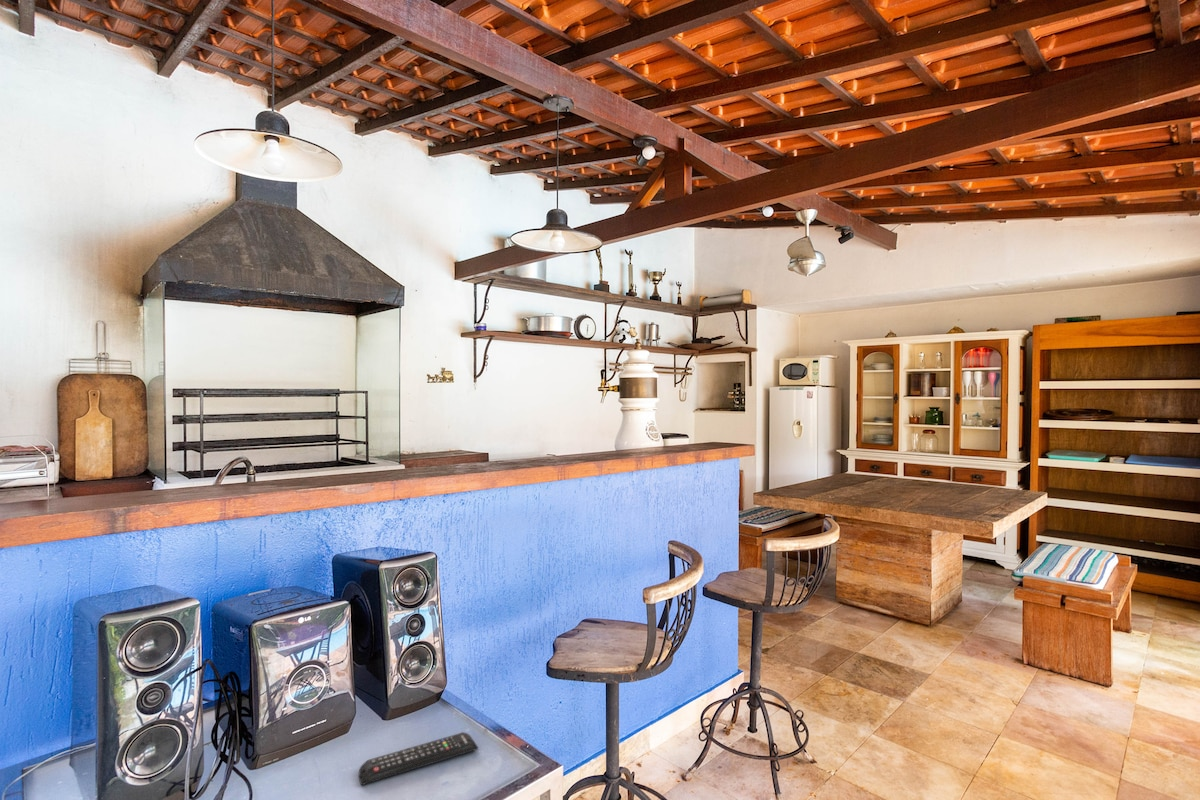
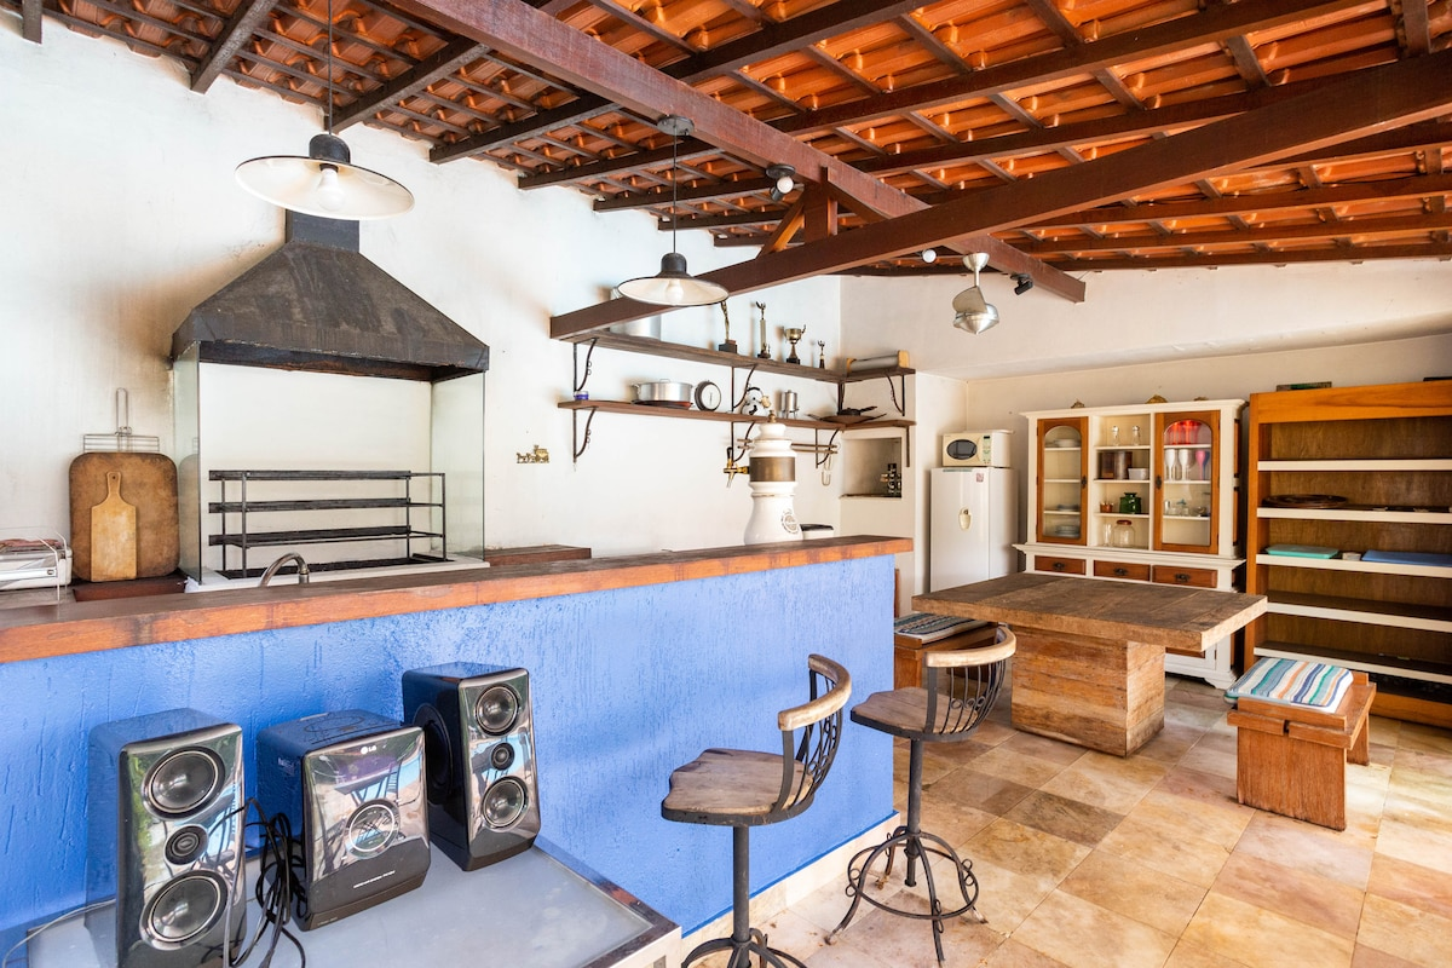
- remote control (420, 757)
